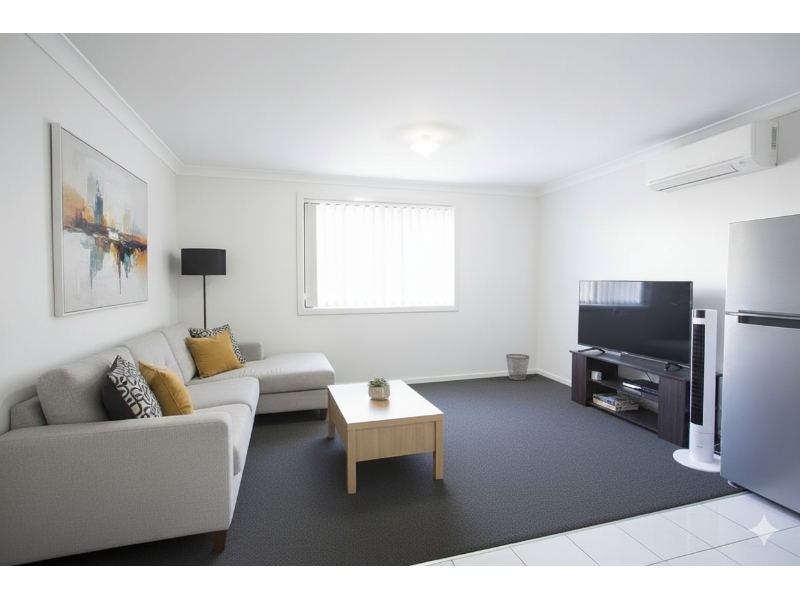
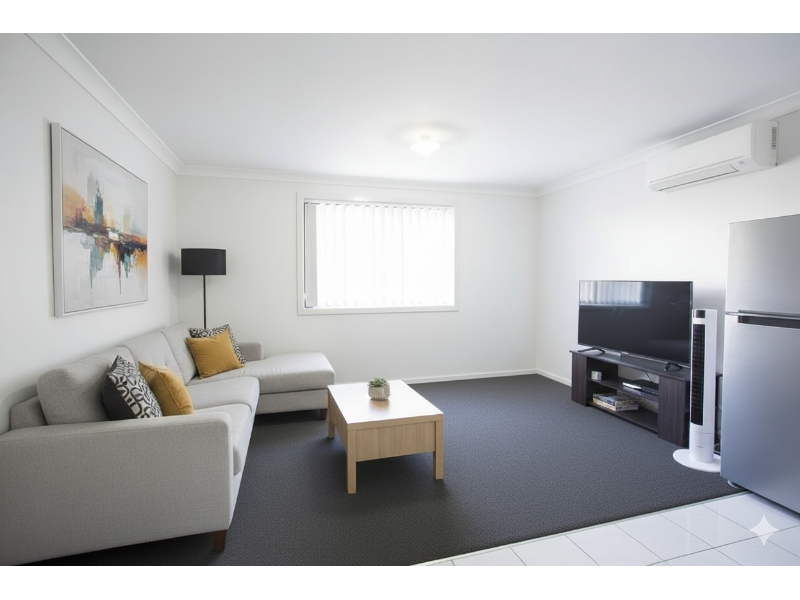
- wastebasket (517, 367)
